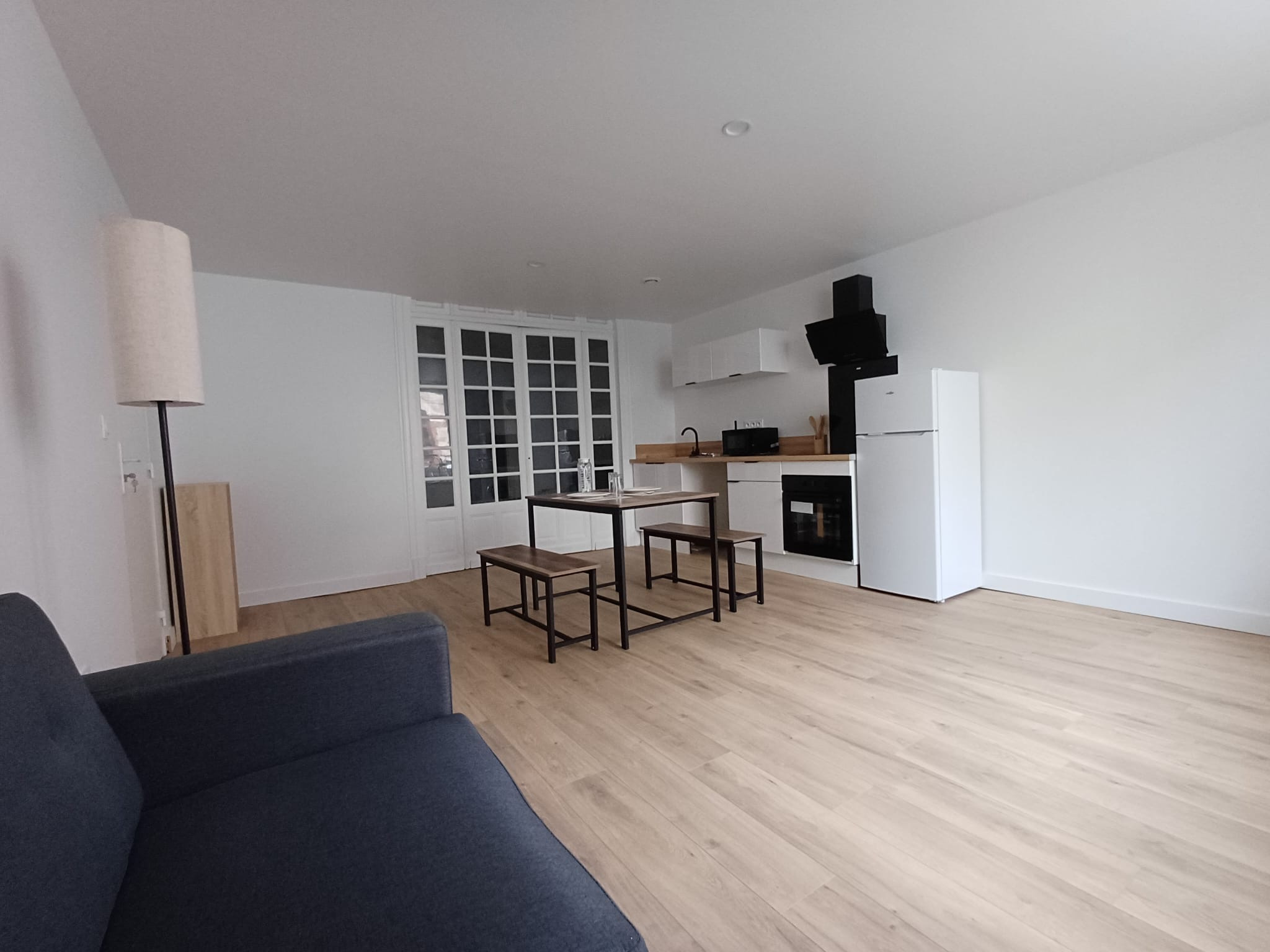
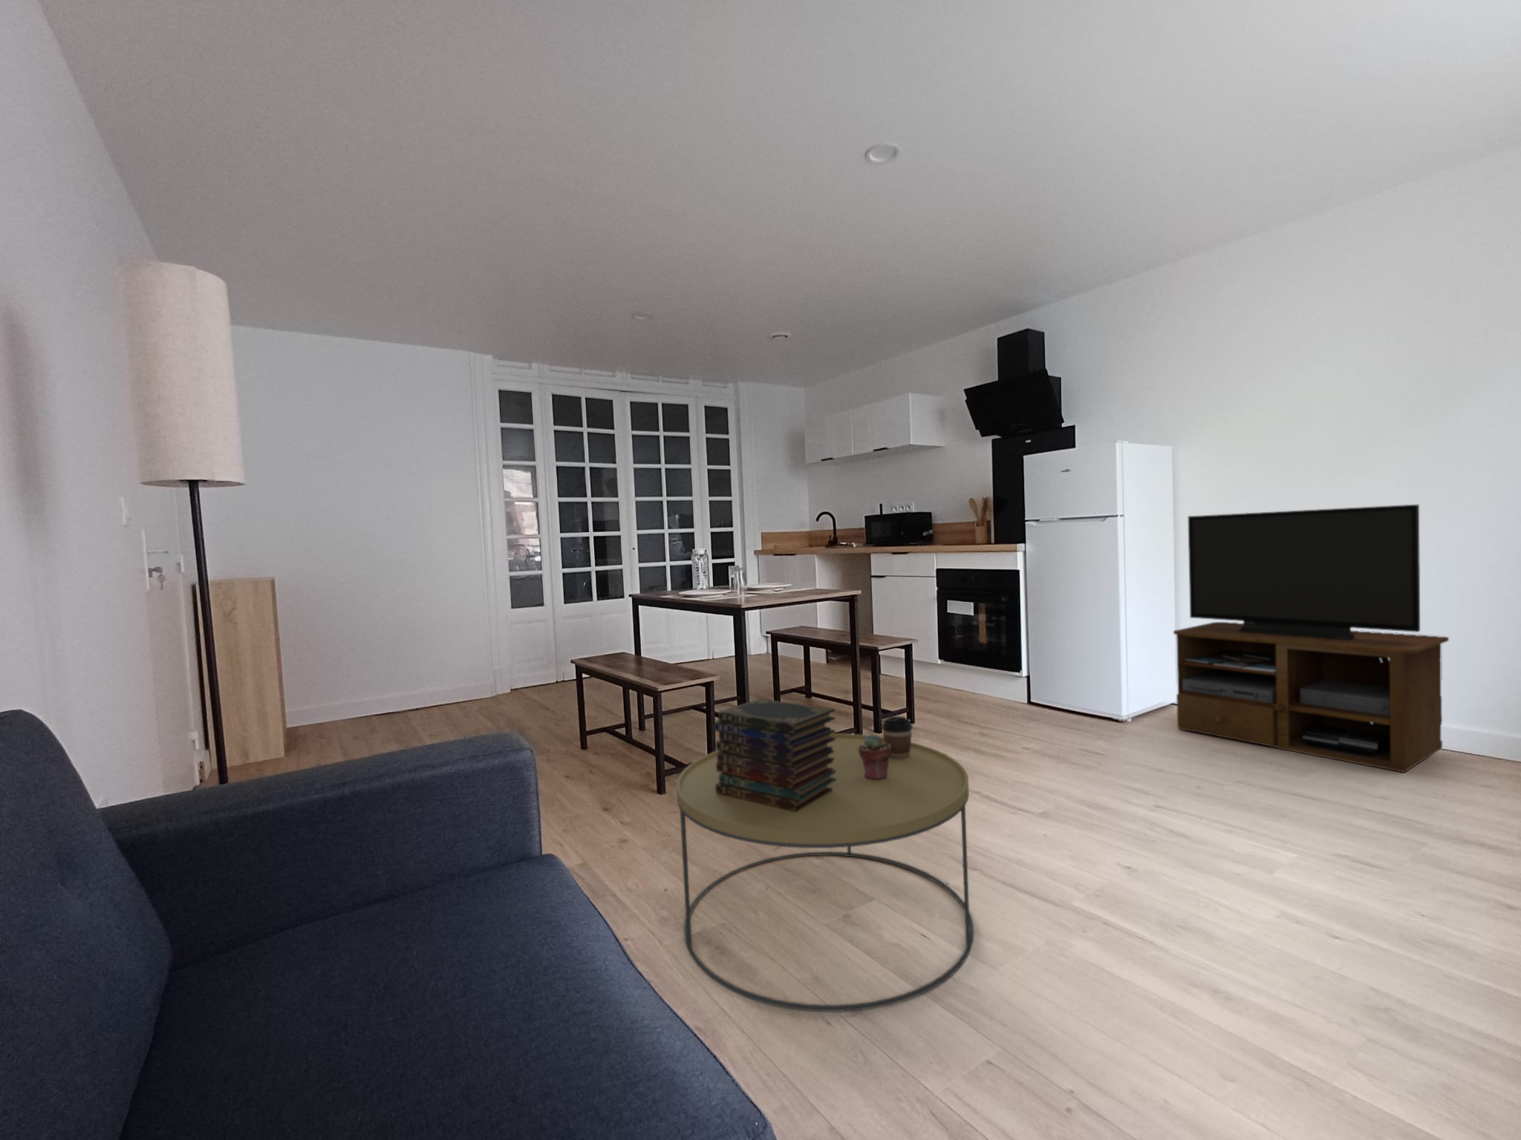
+ tv stand (1296, 625)
+ potted succulent (874, 751)
+ coffee cup (897, 732)
+ coffee table (823, 845)
+ book stack (775, 747)
